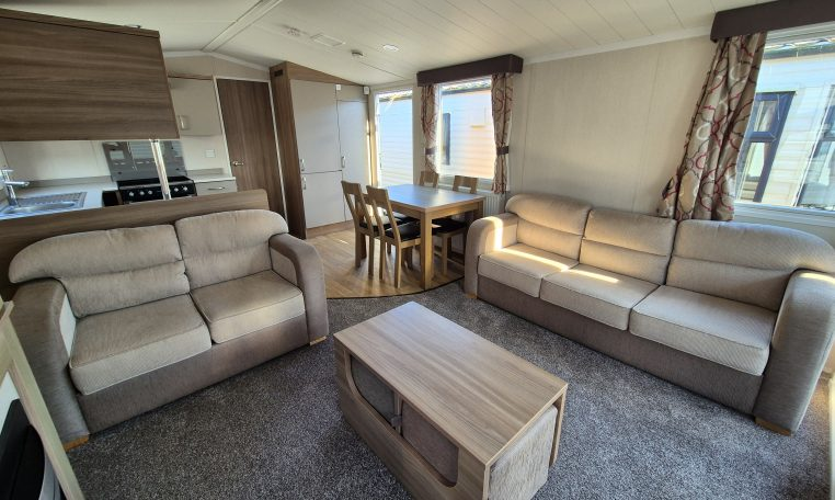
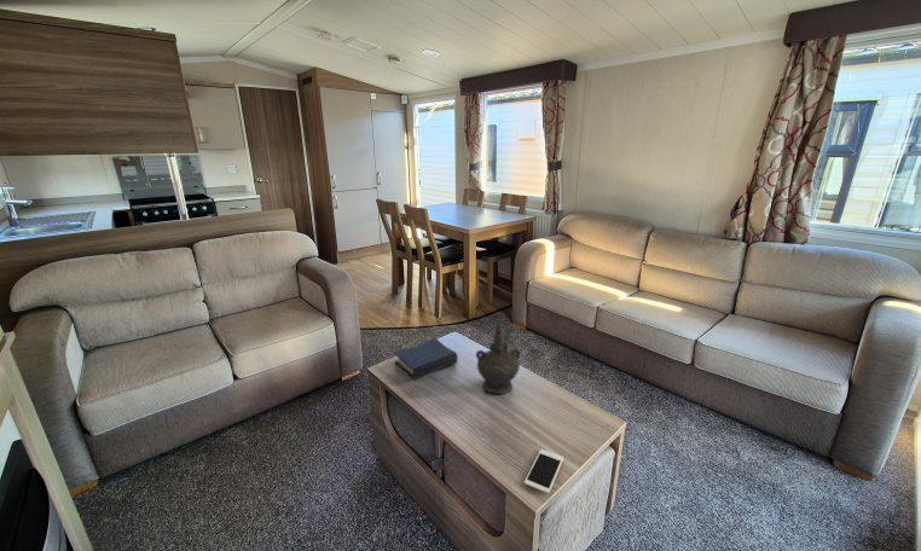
+ cell phone (544, 470)
+ hardback book (425, 356)
+ ceremonial vessel (498, 355)
